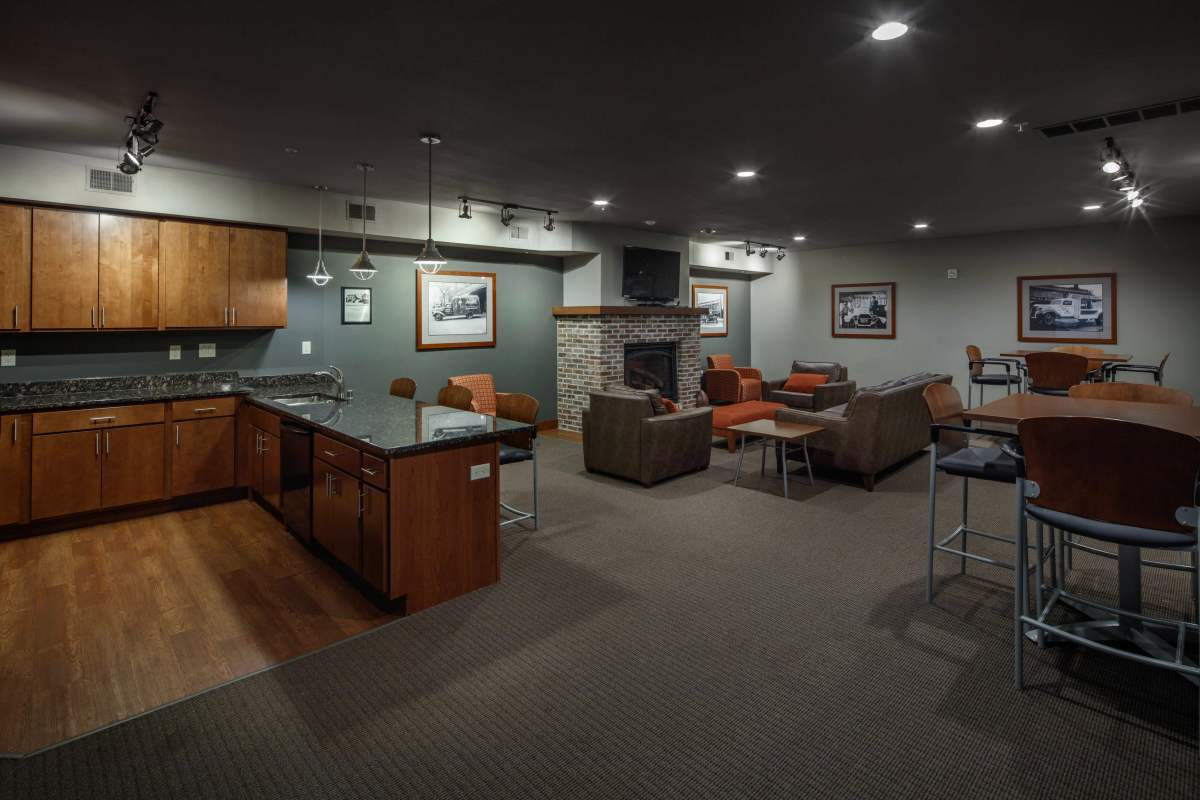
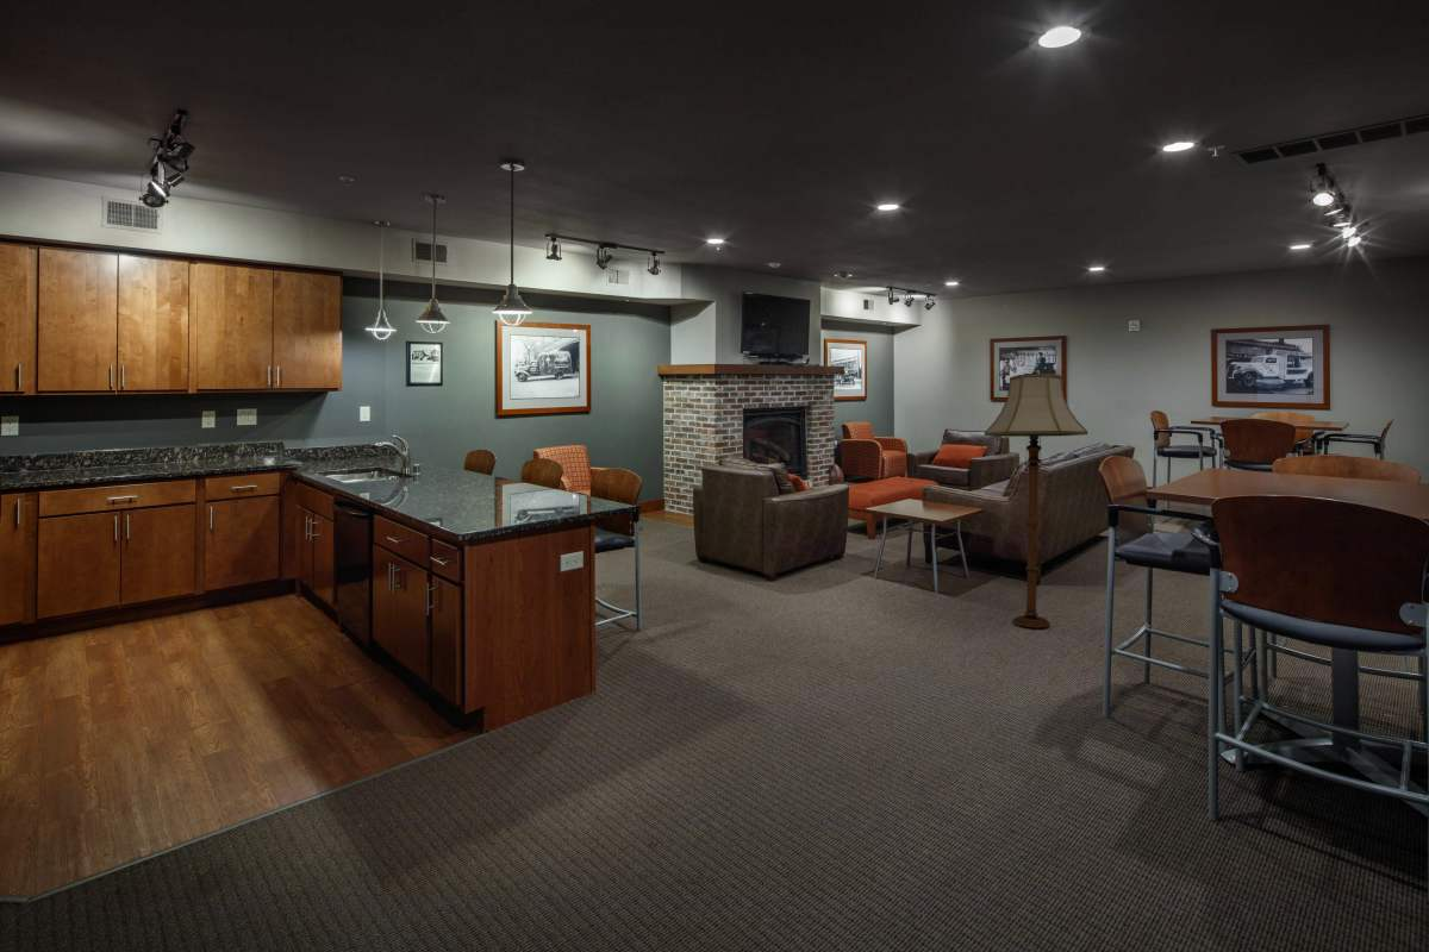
+ floor lamp (1034, 496)
